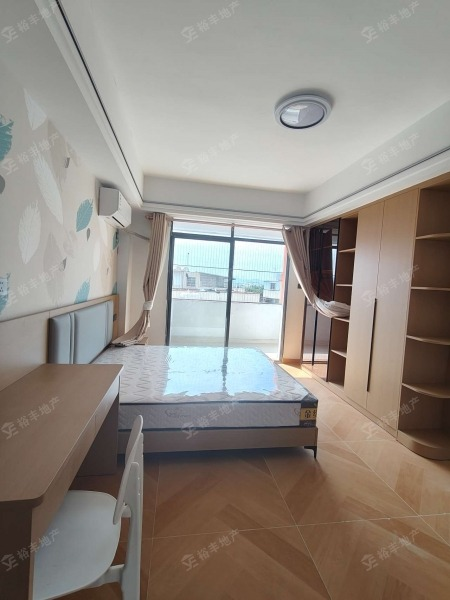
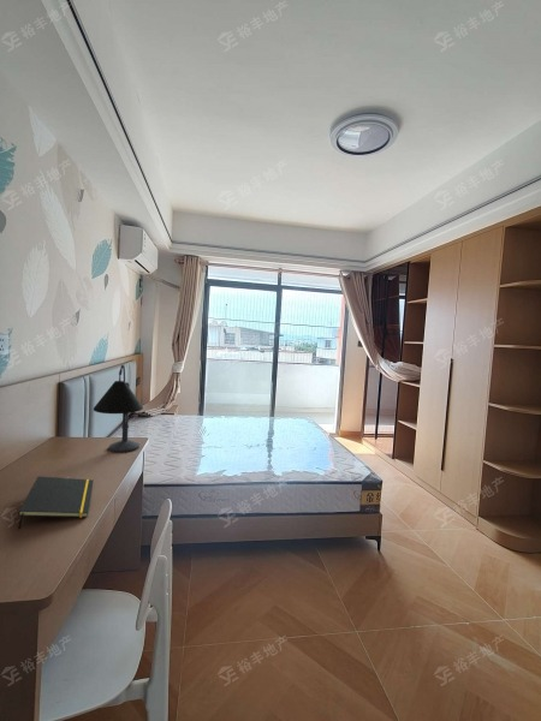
+ desk lamp (121, 410)
+ notepad (60, 495)
